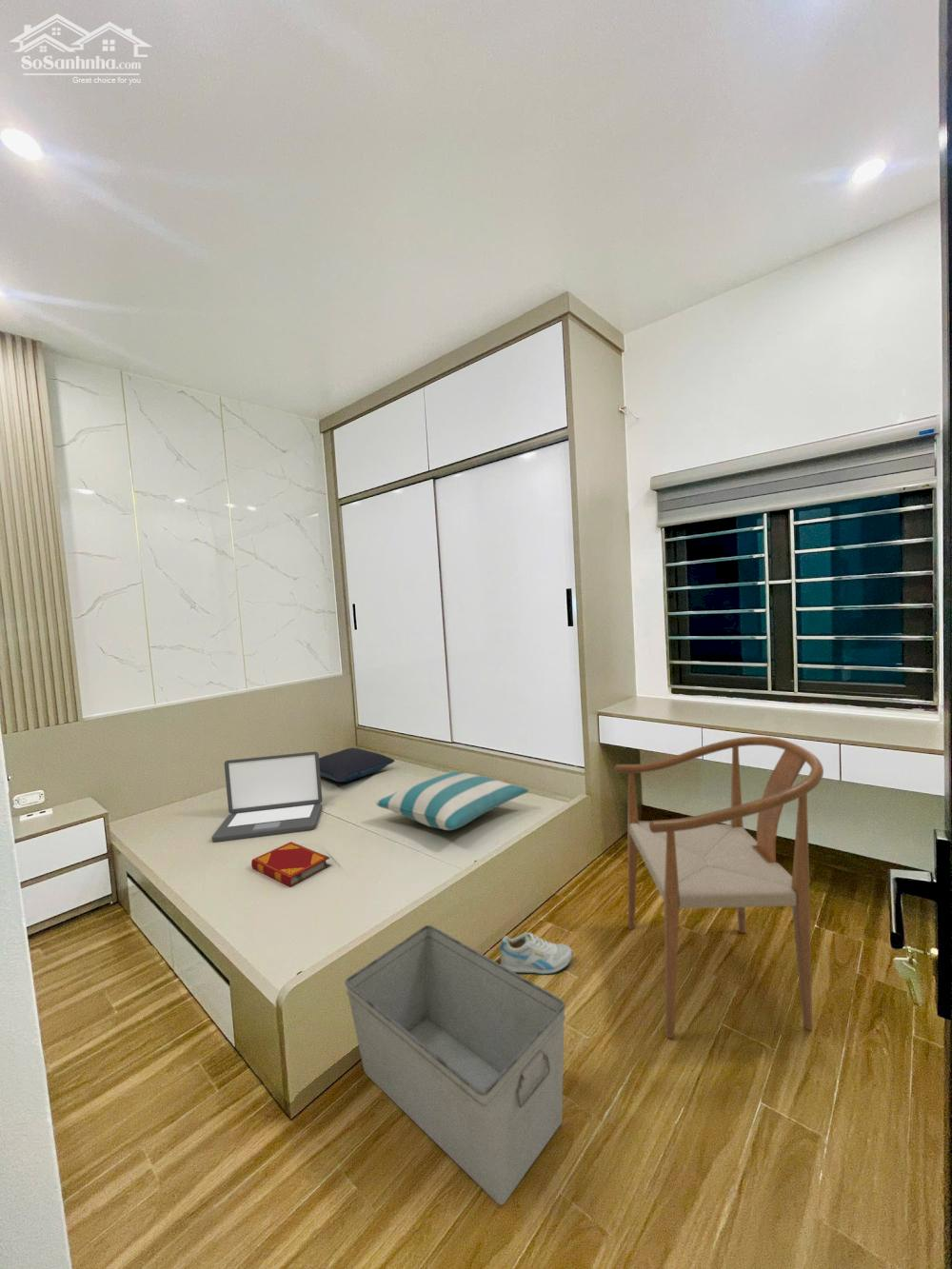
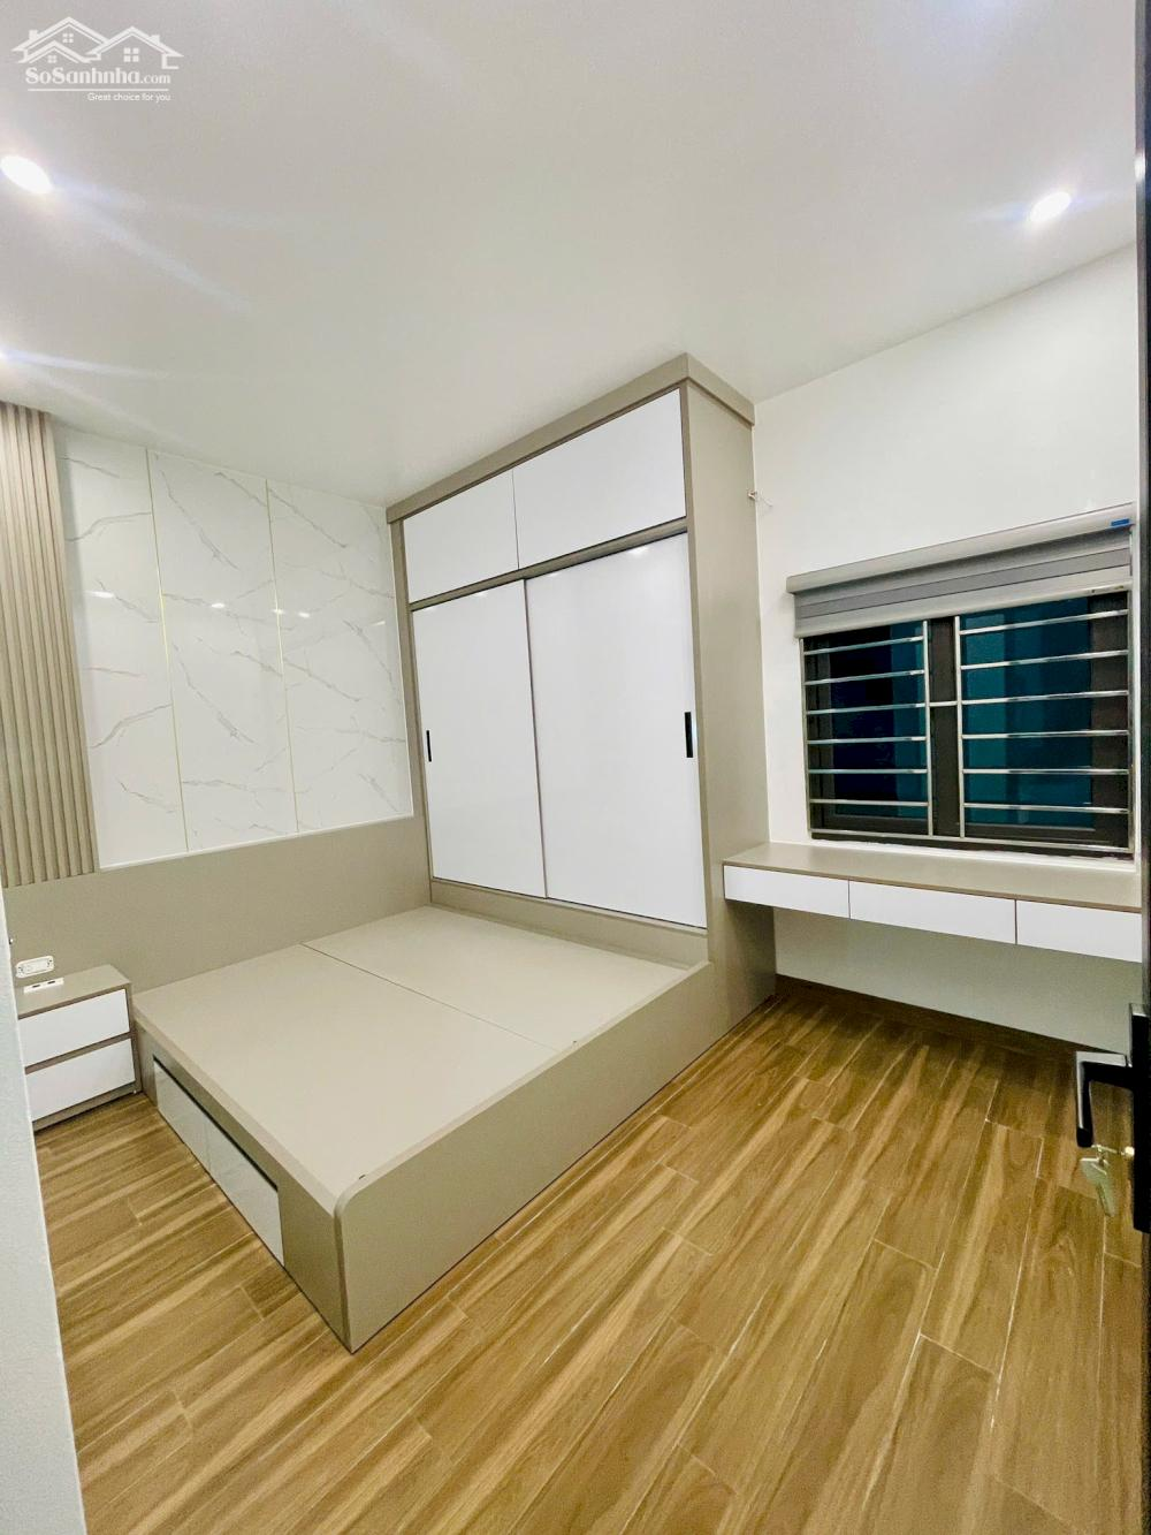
- hardback book (290, 863)
- sneaker (535, 950)
- laptop (268, 794)
- pillow (452, 798)
- pillow (347, 763)
- chair (718, 863)
- storage bin (453, 1042)
